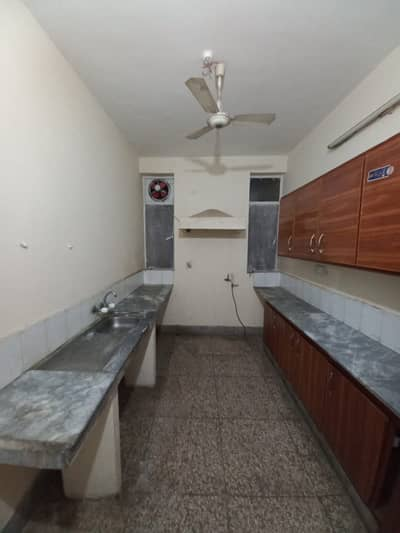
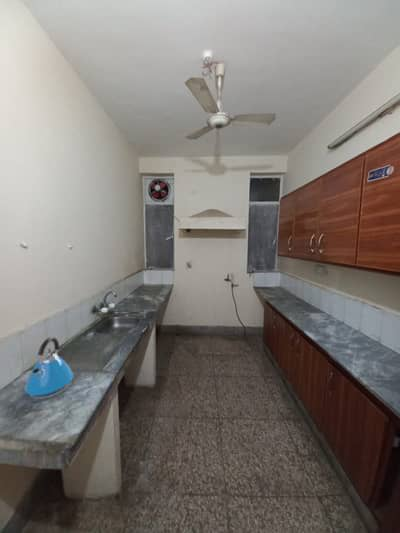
+ kettle (49, 362)
